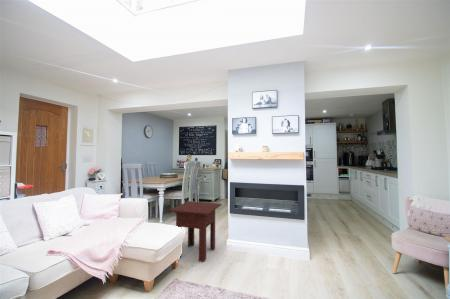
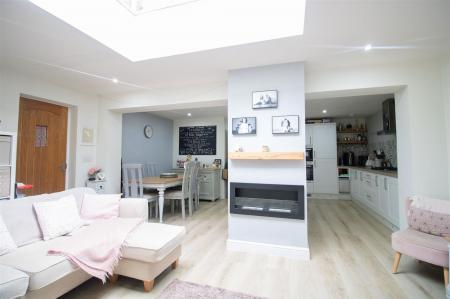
- side table (196, 228)
